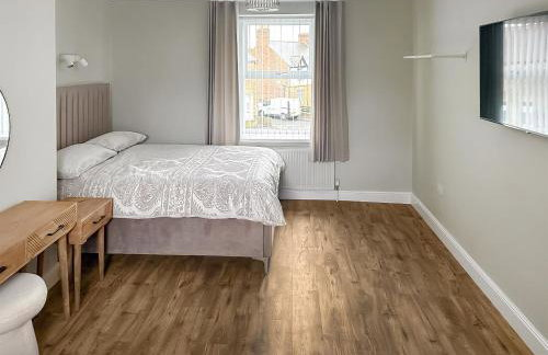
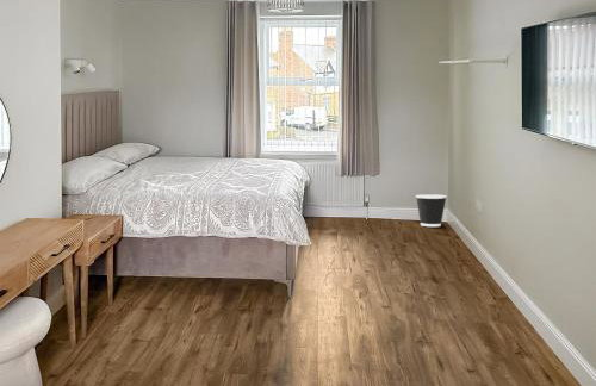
+ wastebasket (430, 210)
